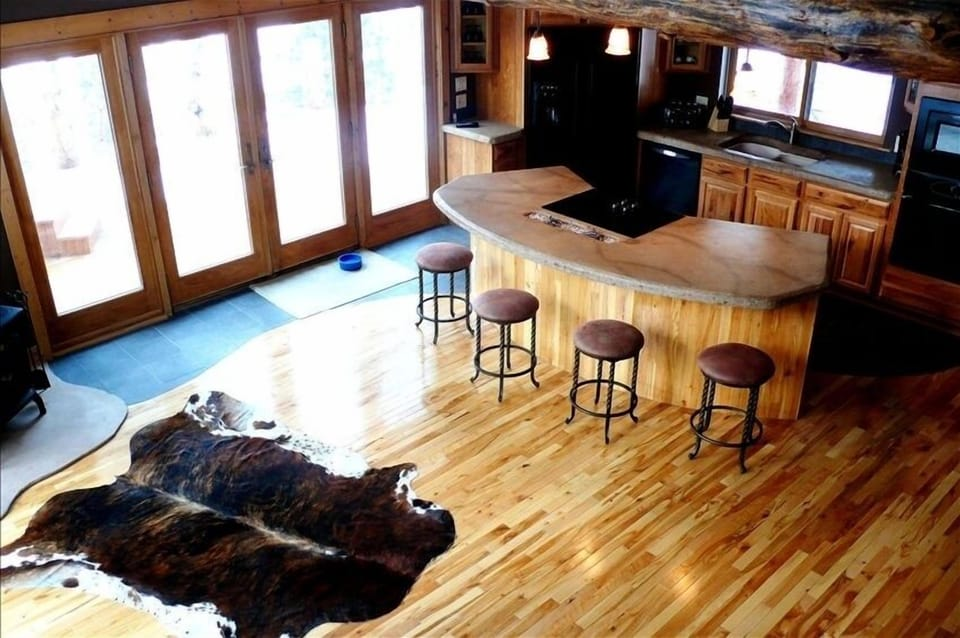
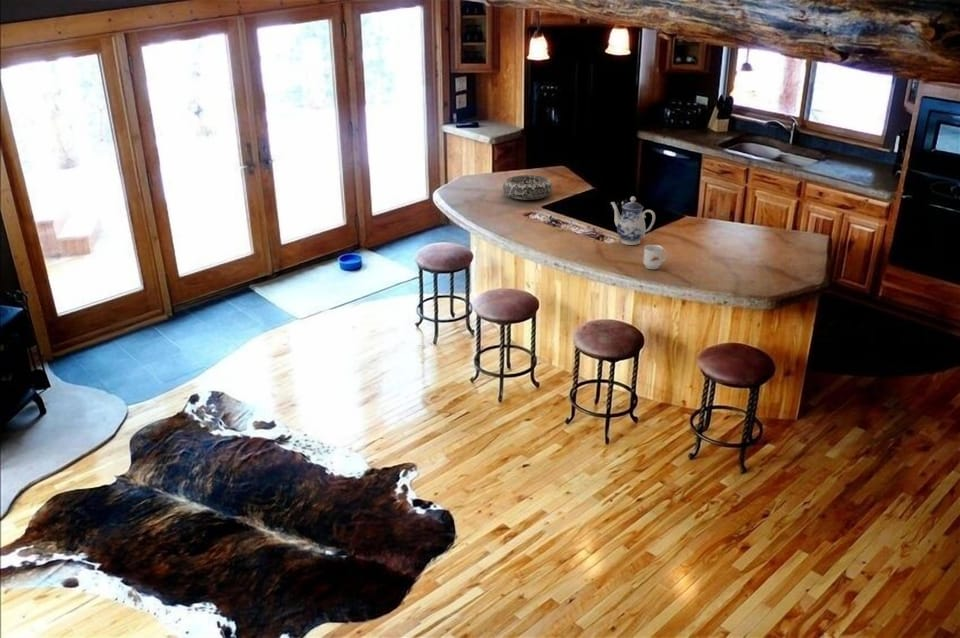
+ teapot (631, 219)
+ decorative bowl (527, 187)
+ mug (655, 257)
